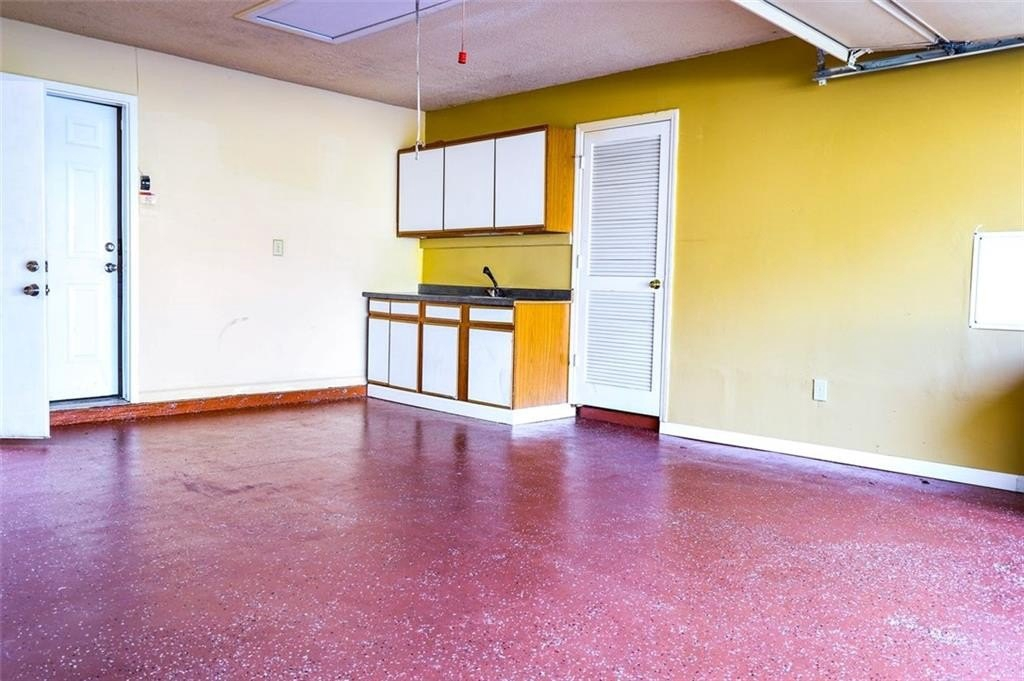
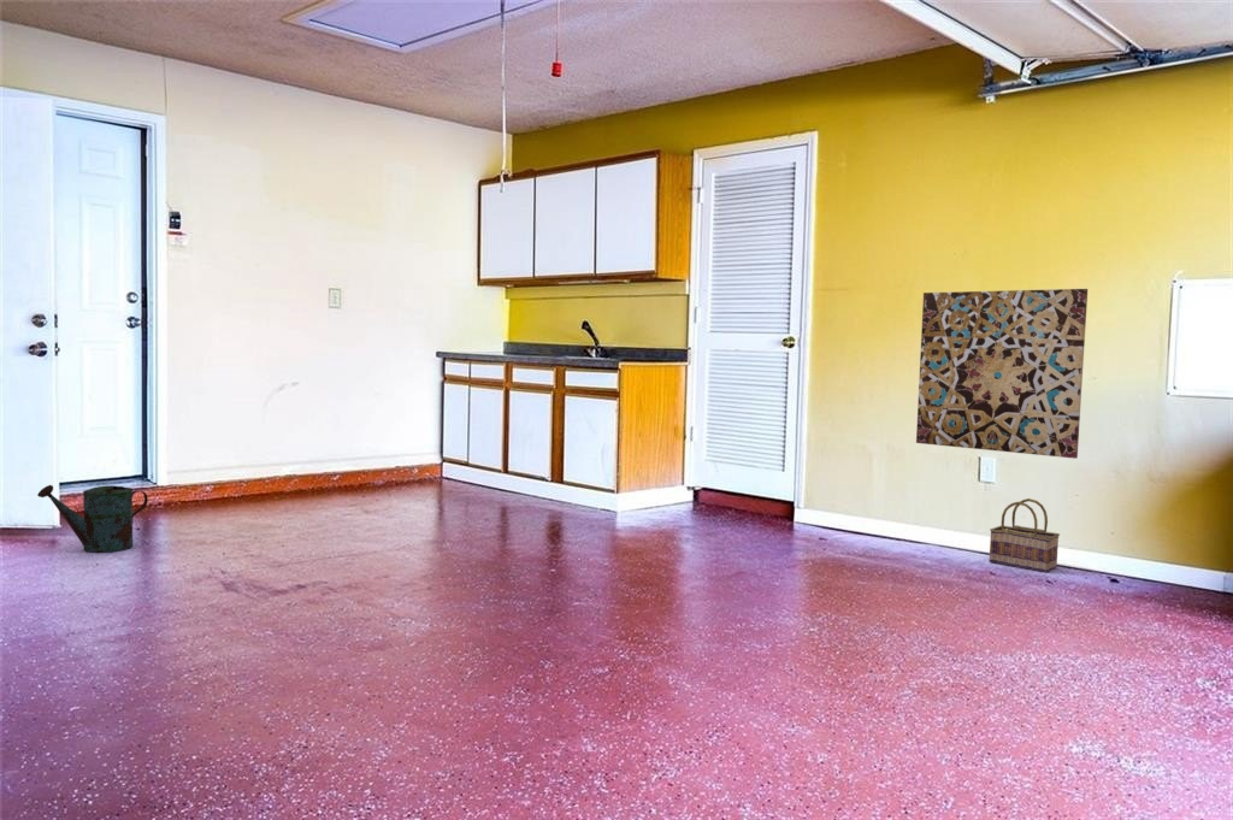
+ watering can (95, 514)
+ basket (1023, 532)
+ wall art (996, 371)
